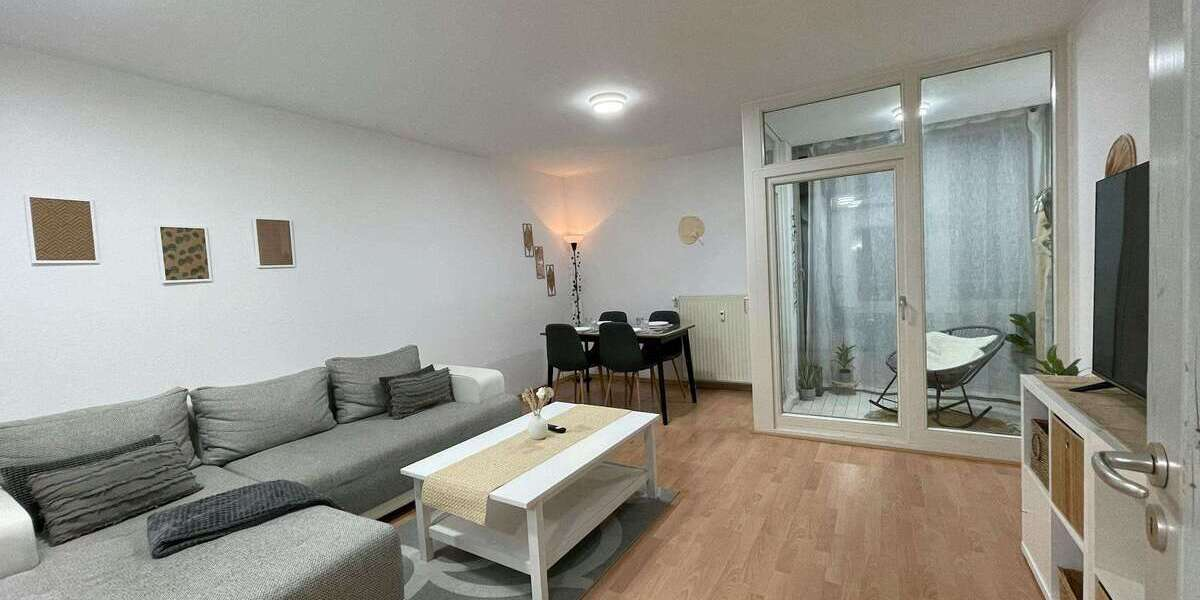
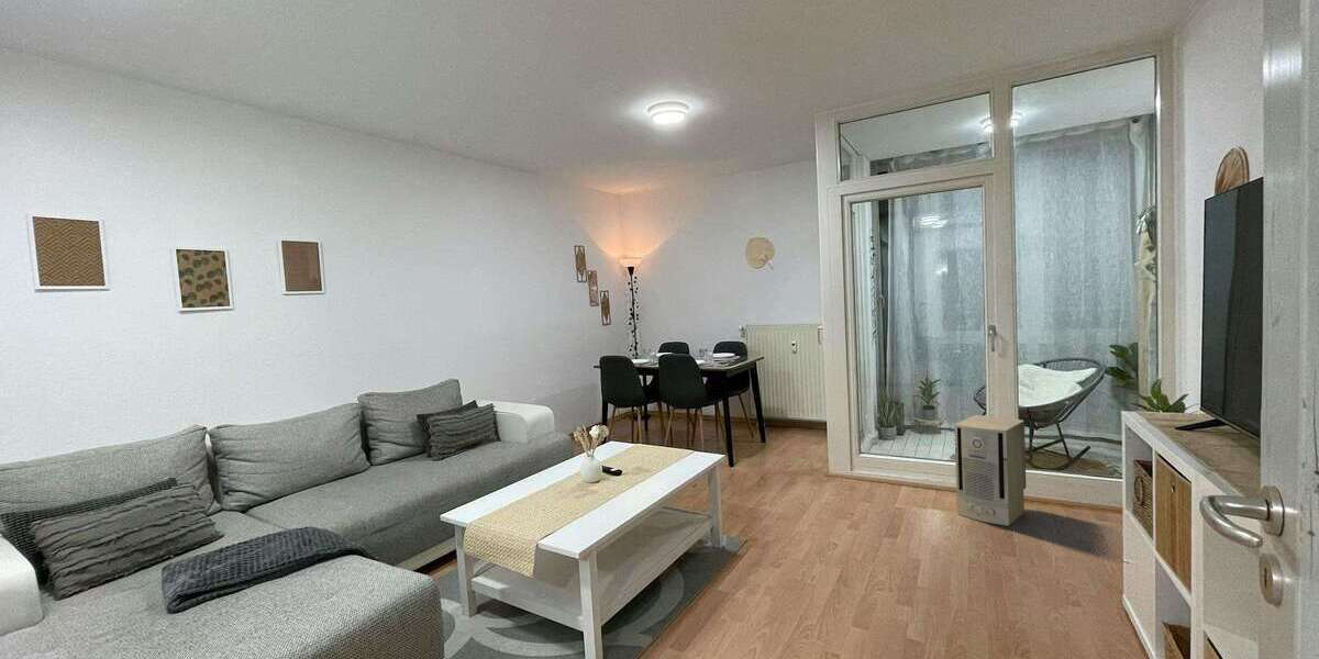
+ air purifier (990, 467)
